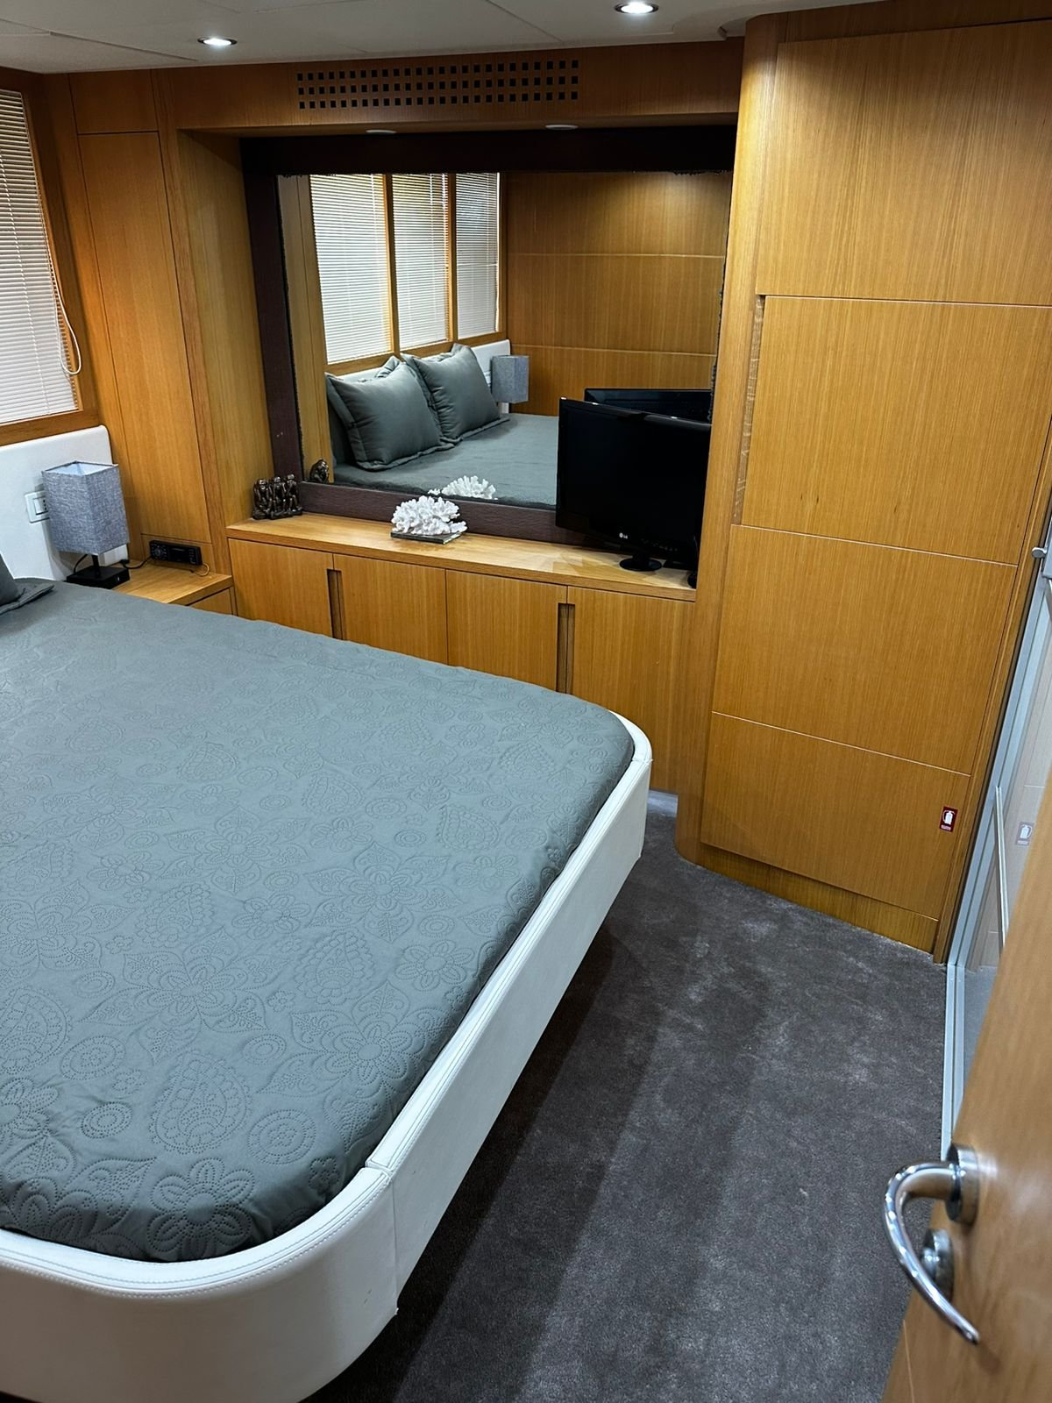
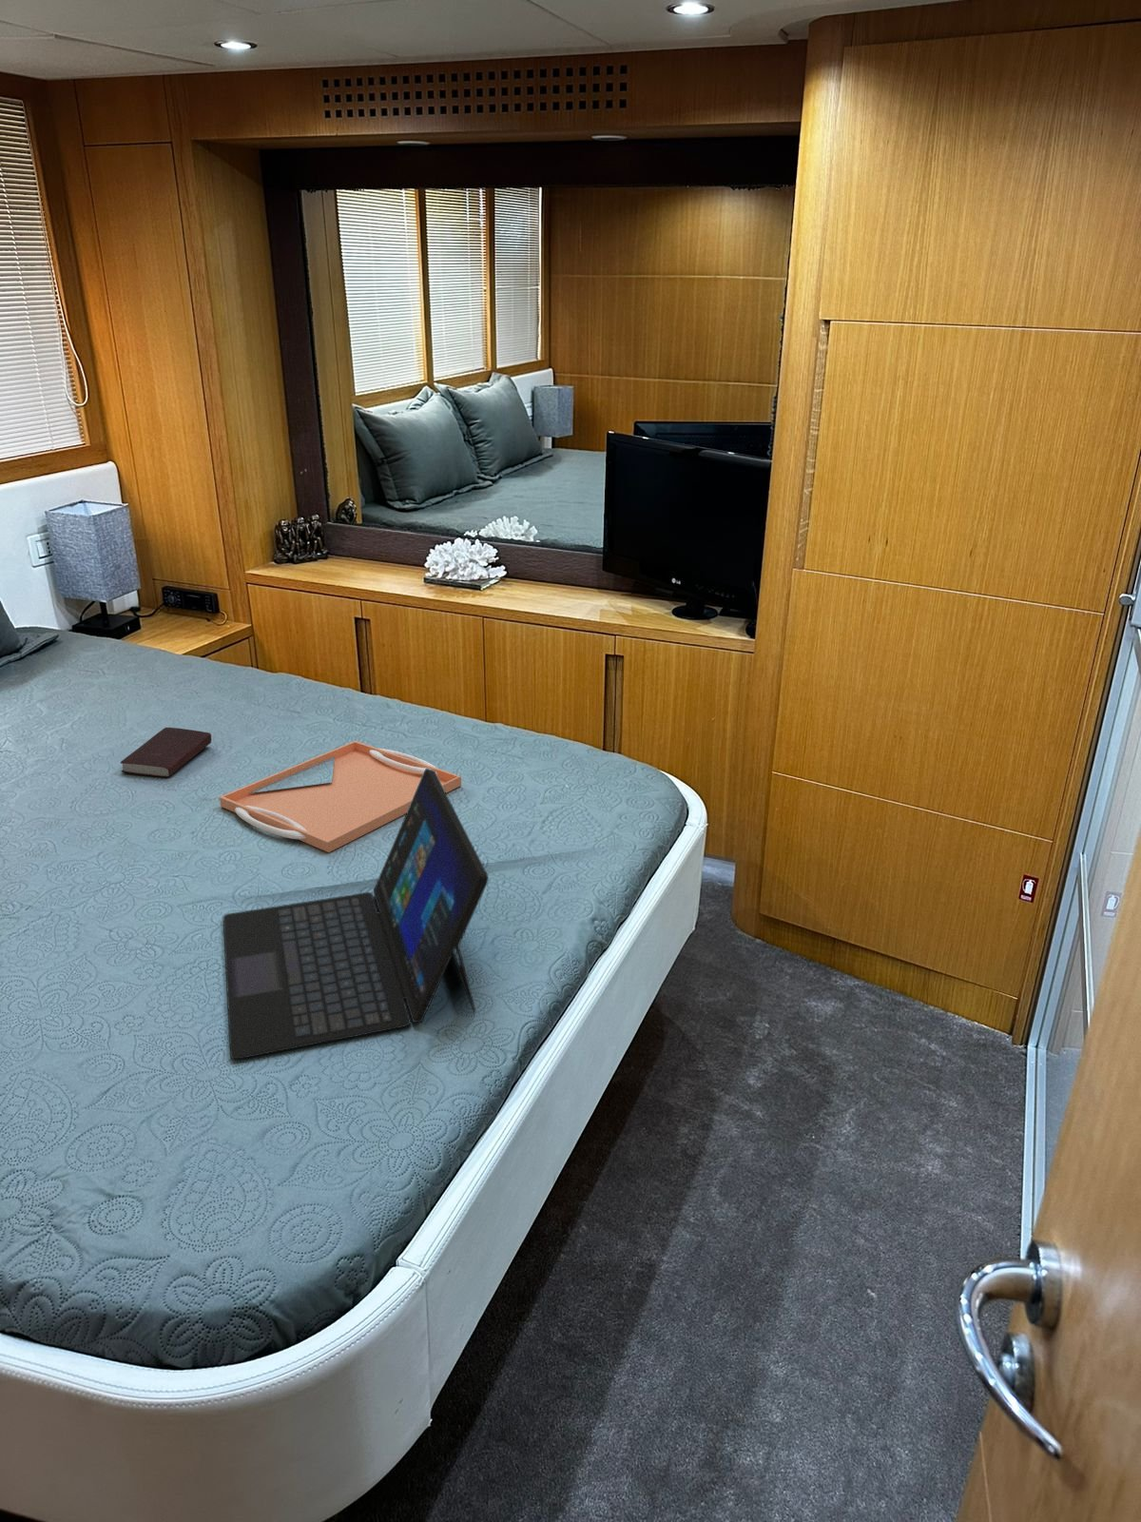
+ serving tray (343, 791)
+ laptop (343, 898)
+ book (167, 751)
